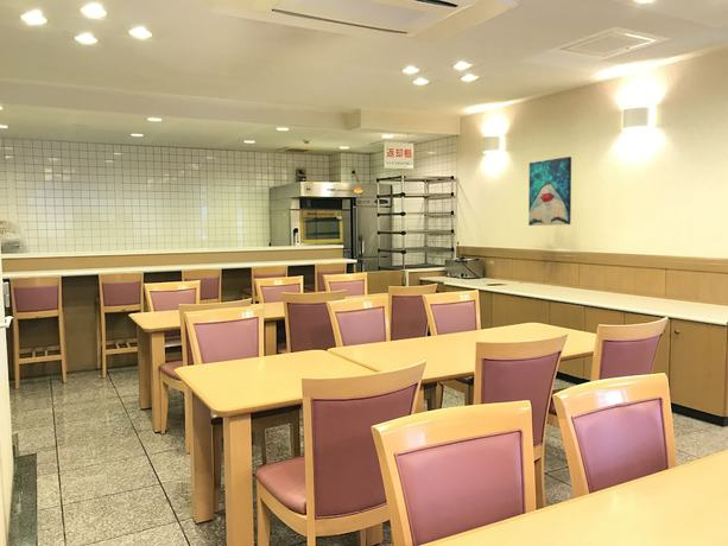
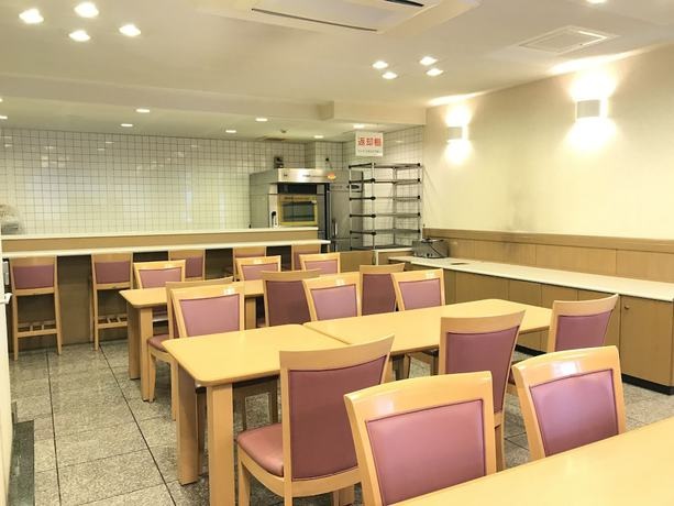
- wall art (549, 192)
